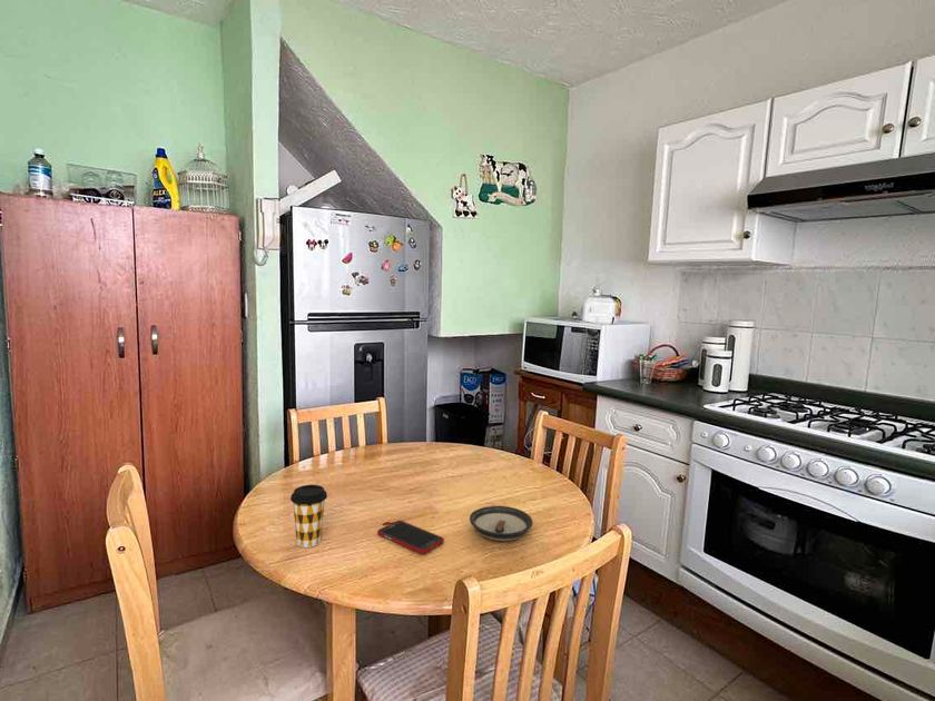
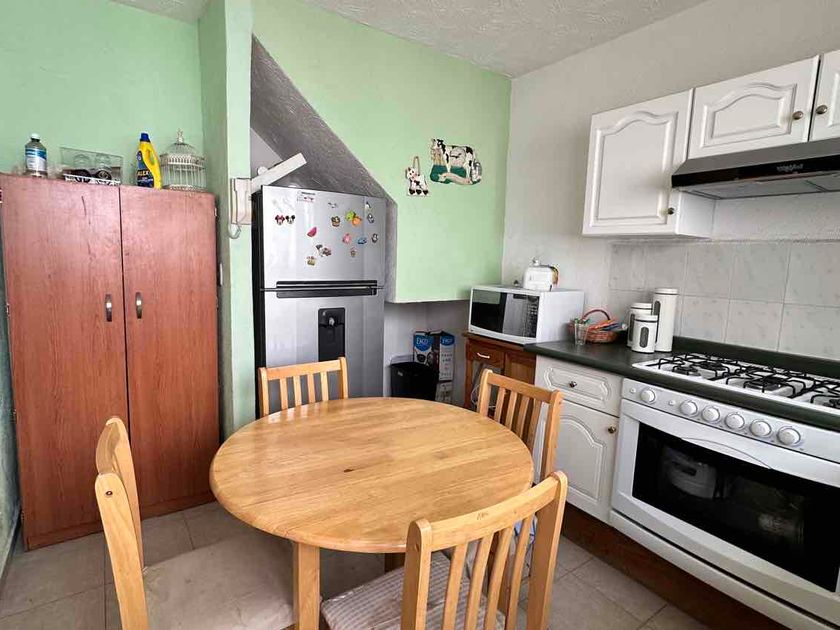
- saucer (500, 525)
- coffee cup (308, 515)
- cell phone (410, 536)
